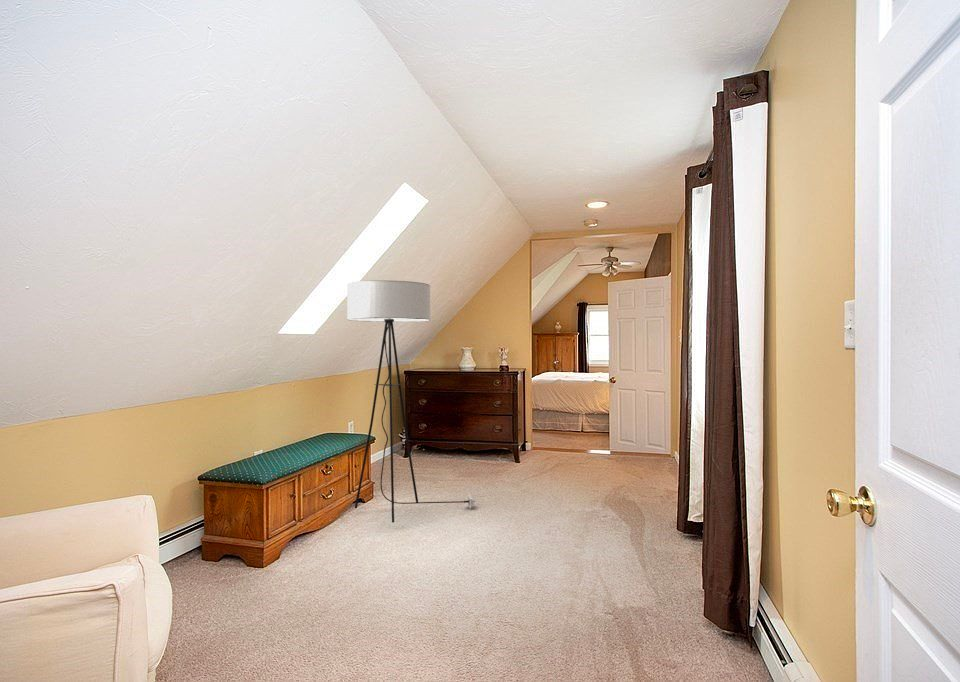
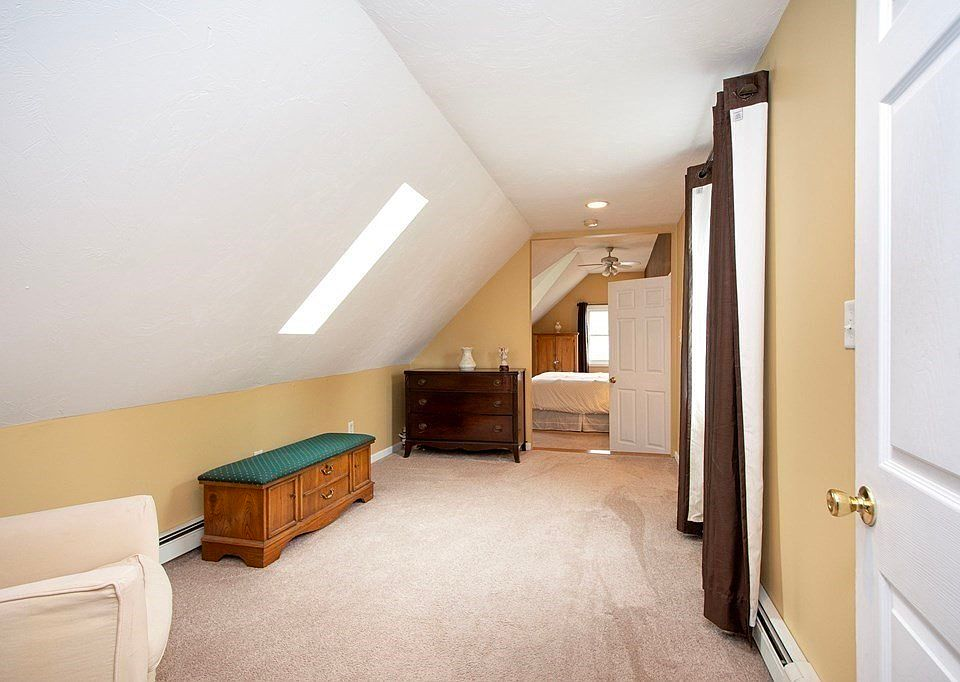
- floor lamp (402, 400)
